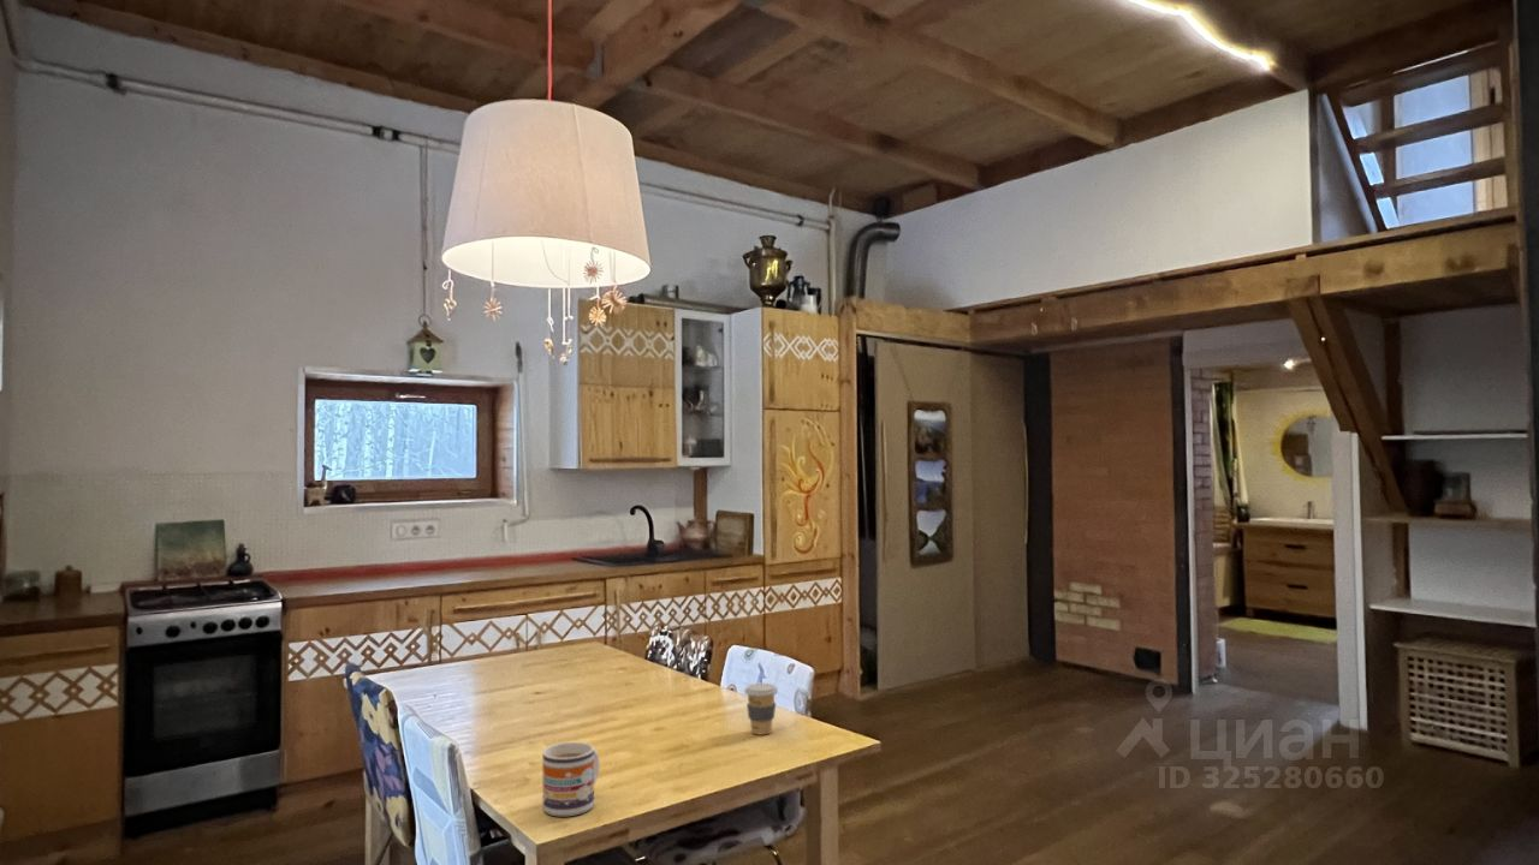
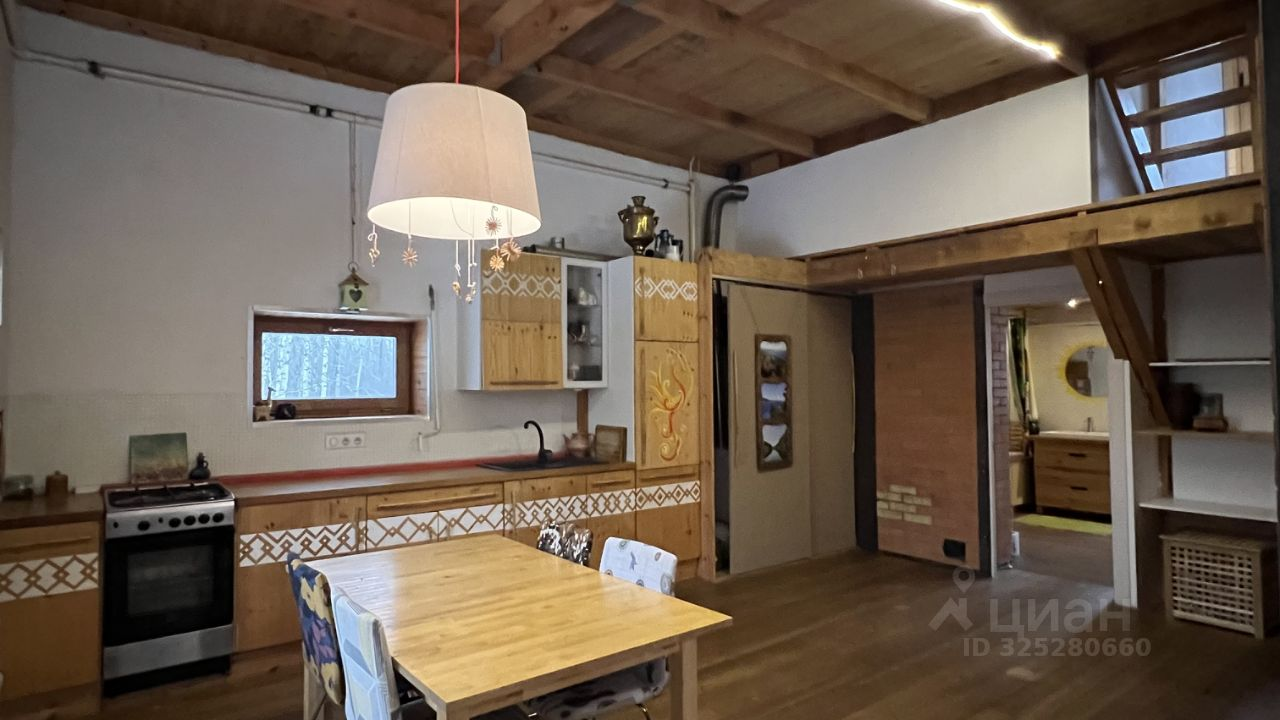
- mug (574, 776)
- coffee cup (761, 709)
